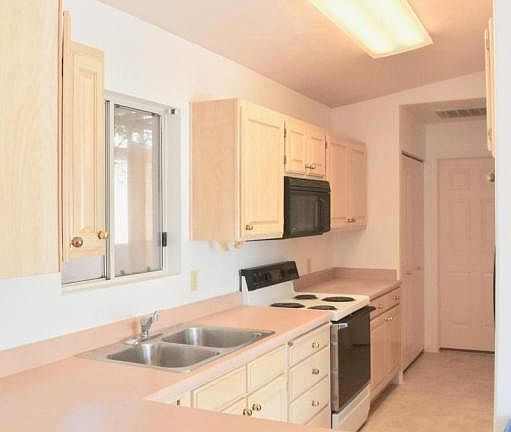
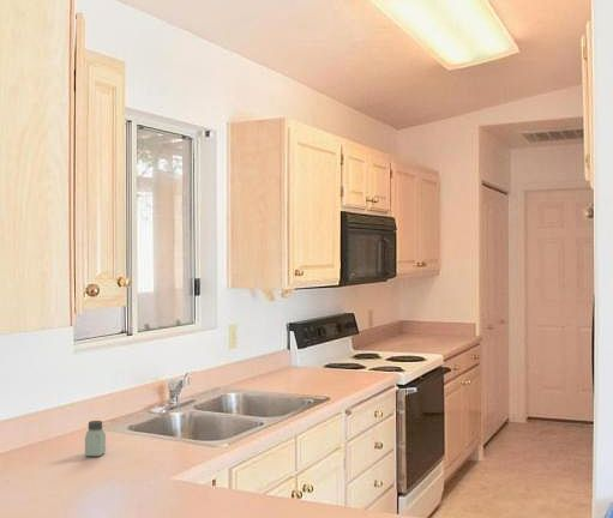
+ saltshaker (95, 438)
